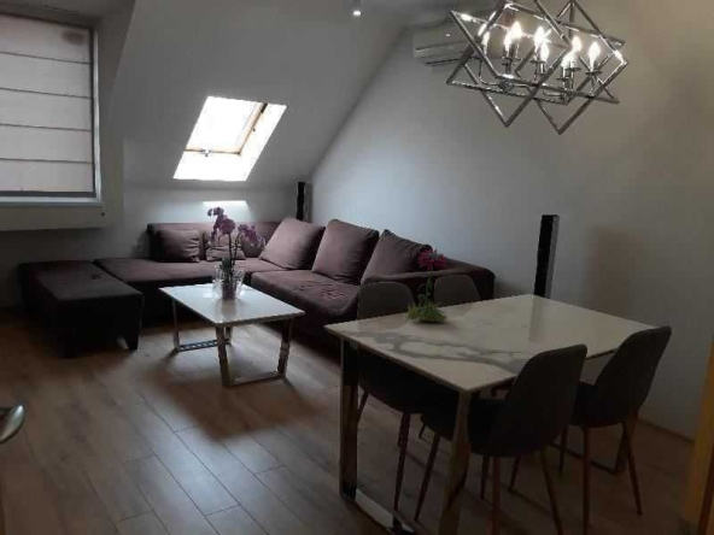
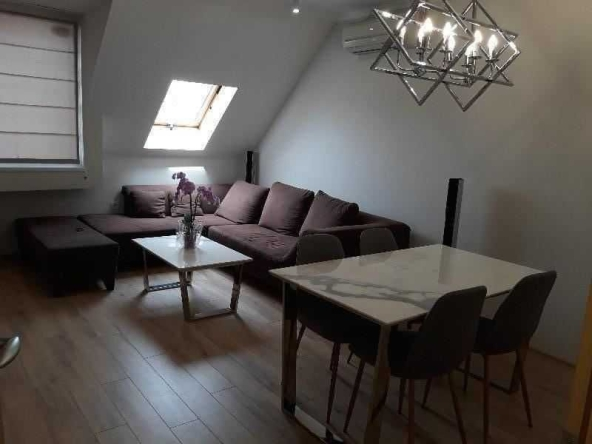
- flower (429, 284)
